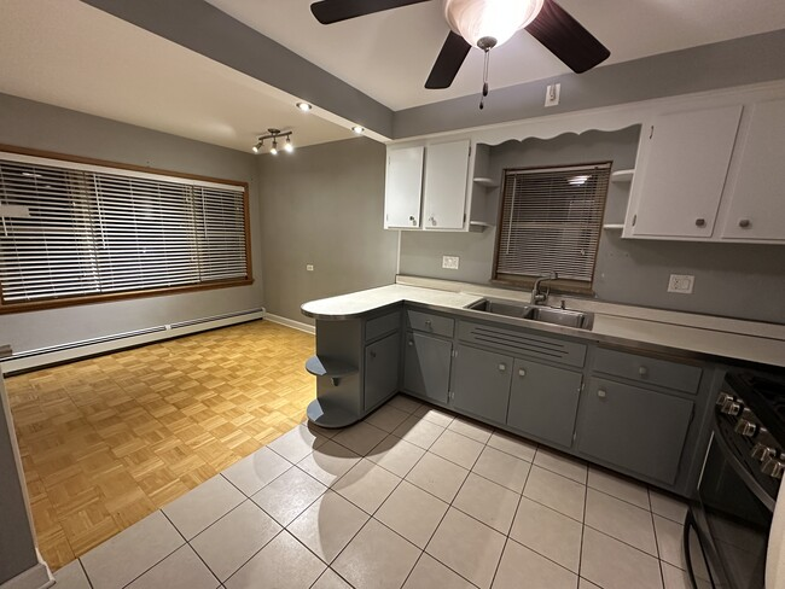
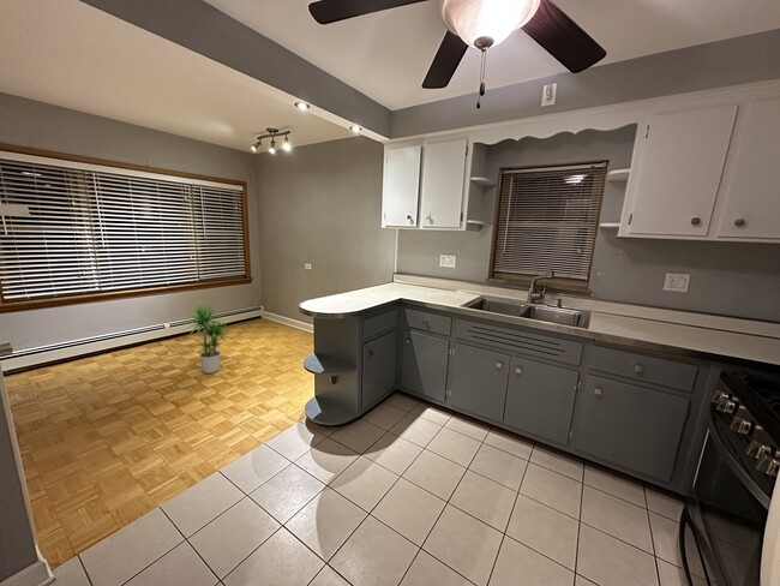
+ potted plant (209, 336)
